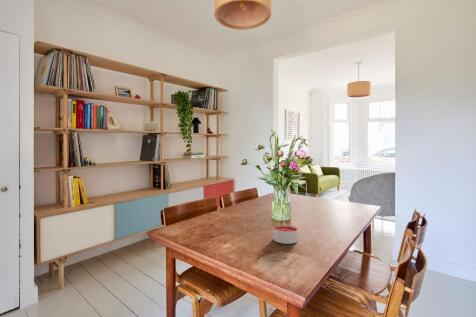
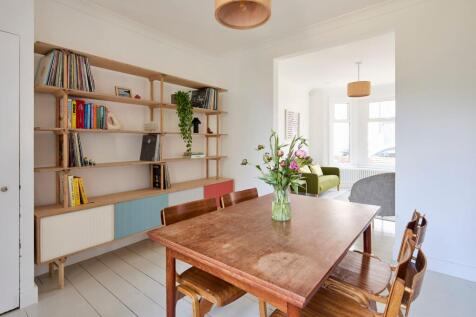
- candle (285, 233)
